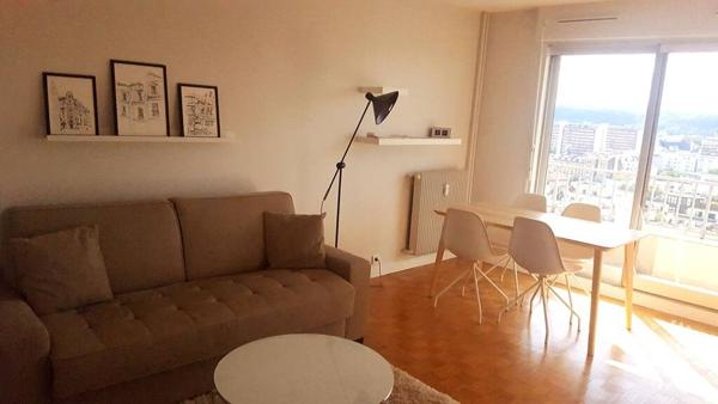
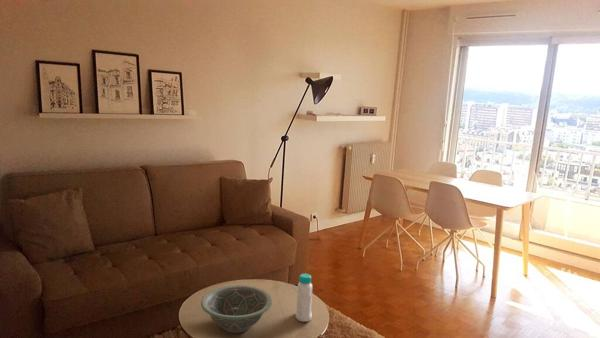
+ bottle (304, 296)
+ decorative bowl (236, 312)
